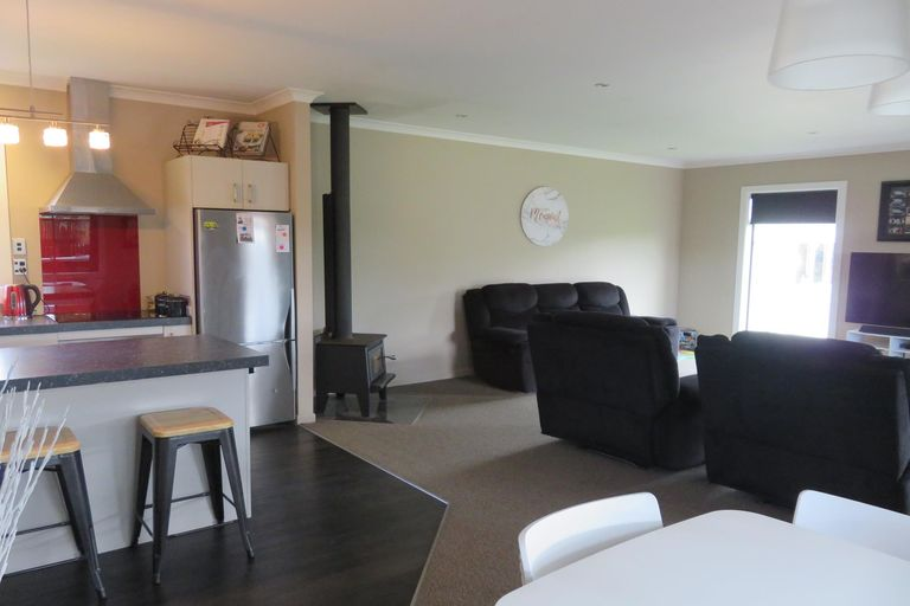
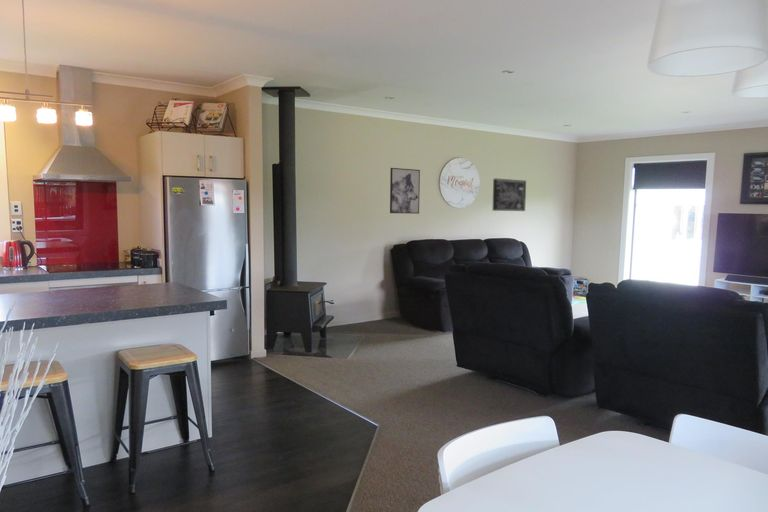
+ wall art (509, 195)
+ wall art (405, 191)
